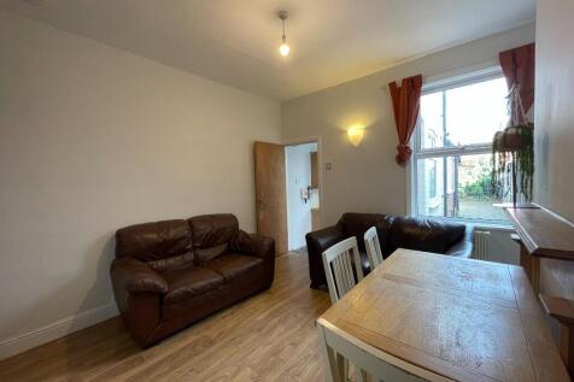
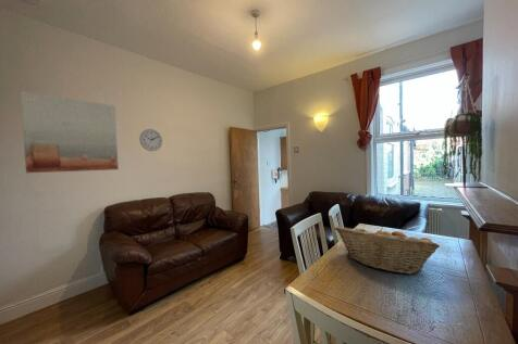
+ wall clock (151, 140)
+ wall art (75, 135)
+ fruit basket (381, 242)
